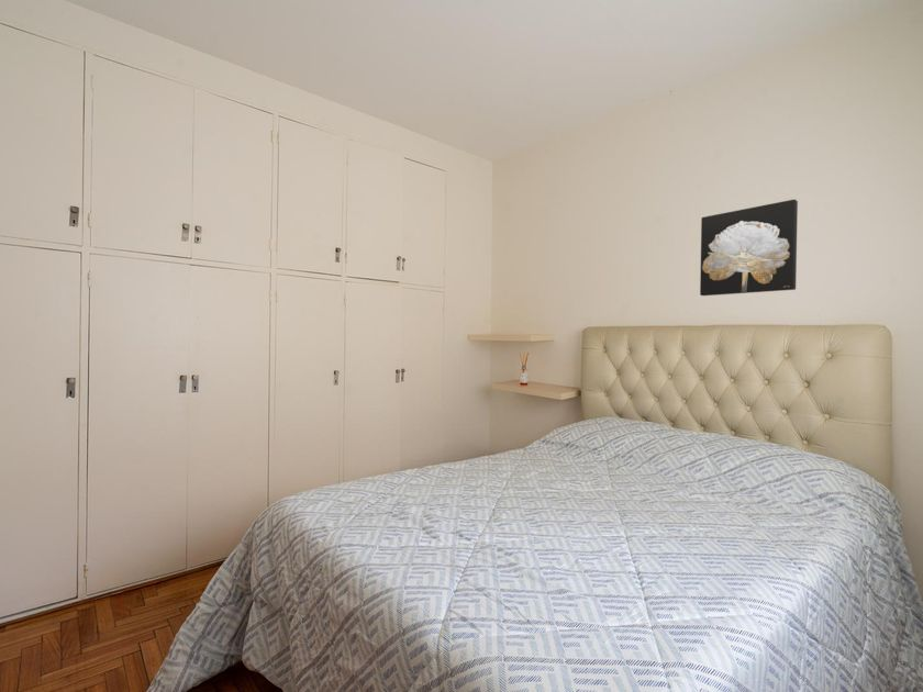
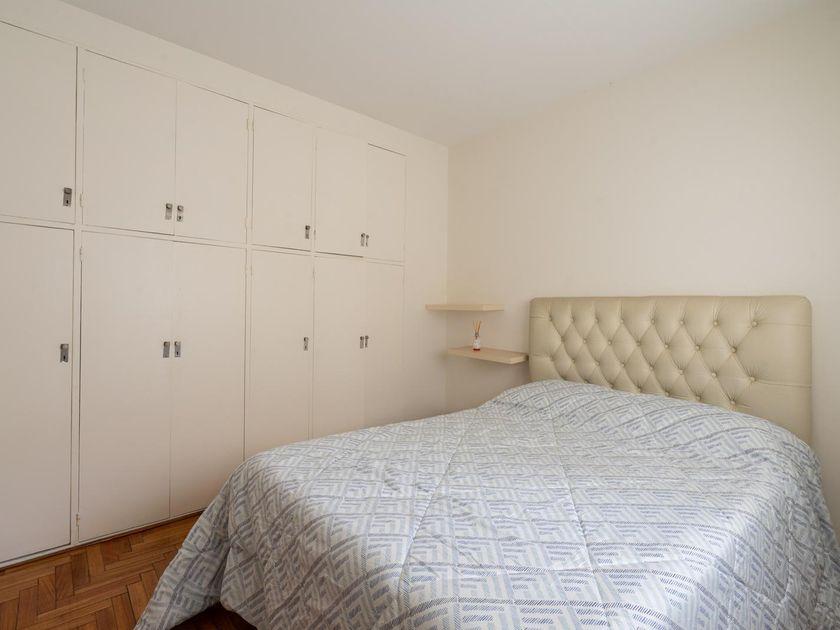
- wall art (745, 250)
